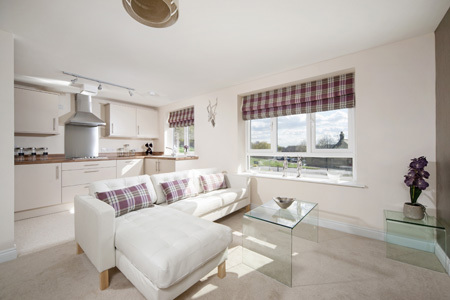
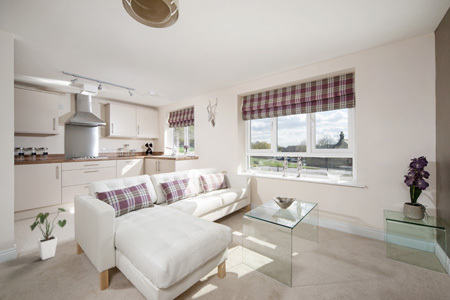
+ house plant (51, 231)
